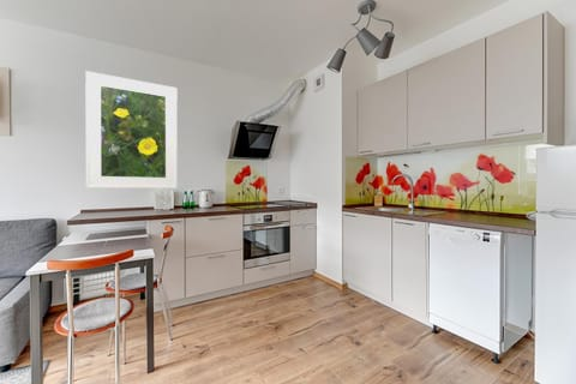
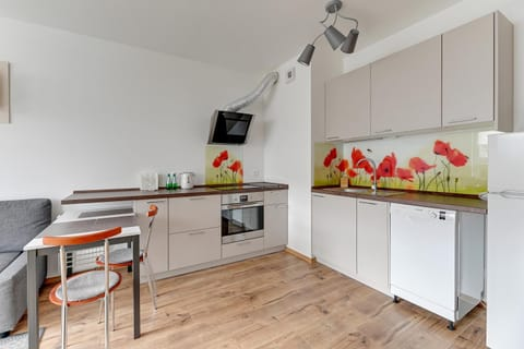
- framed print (134, 133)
